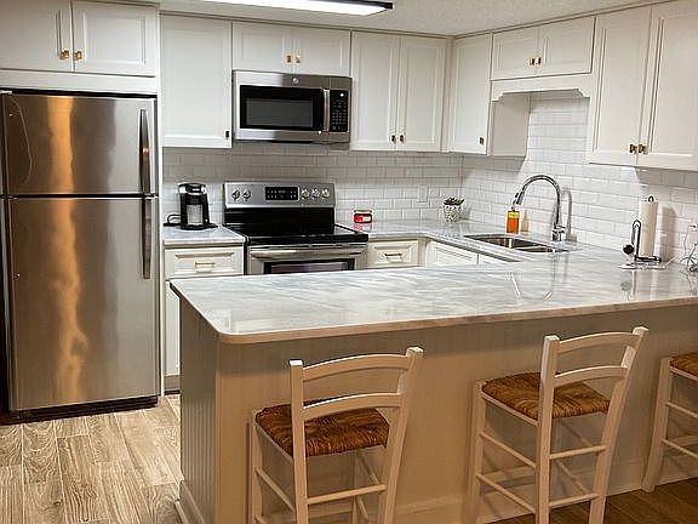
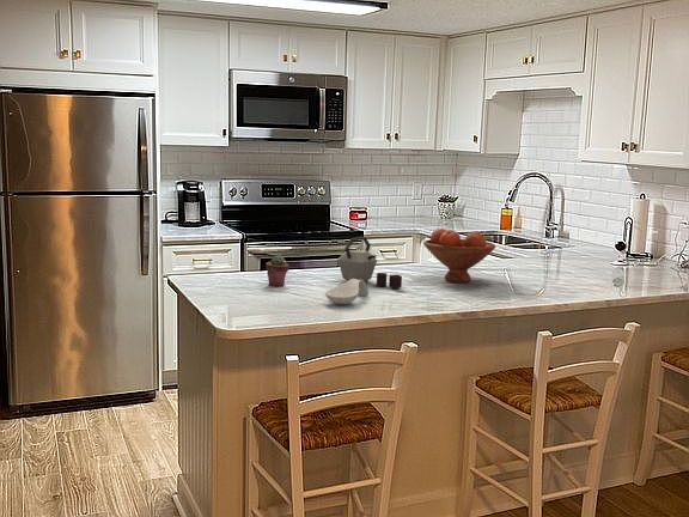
+ kettle (372, 261)
+ spoon rest (348, 291)
+ potted succulent (276, 269)
+ fruit bowl (458, 254)
